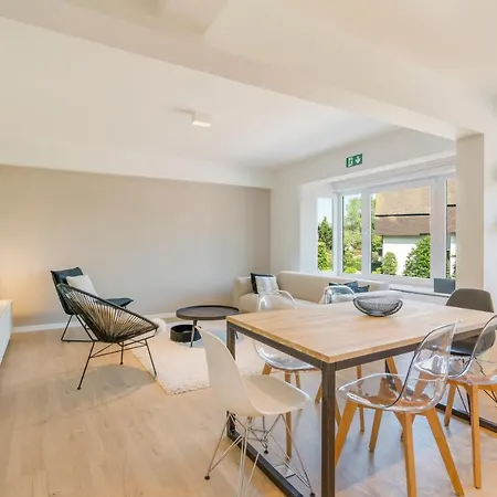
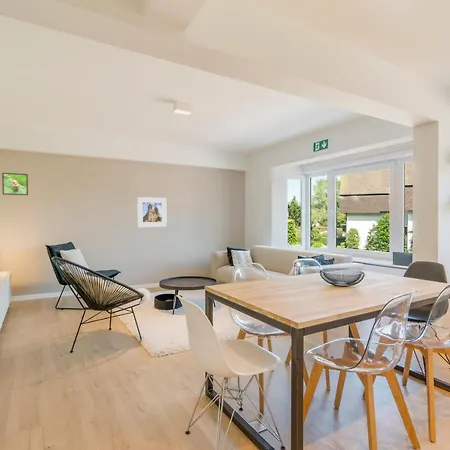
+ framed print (152, 212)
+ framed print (15, 184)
